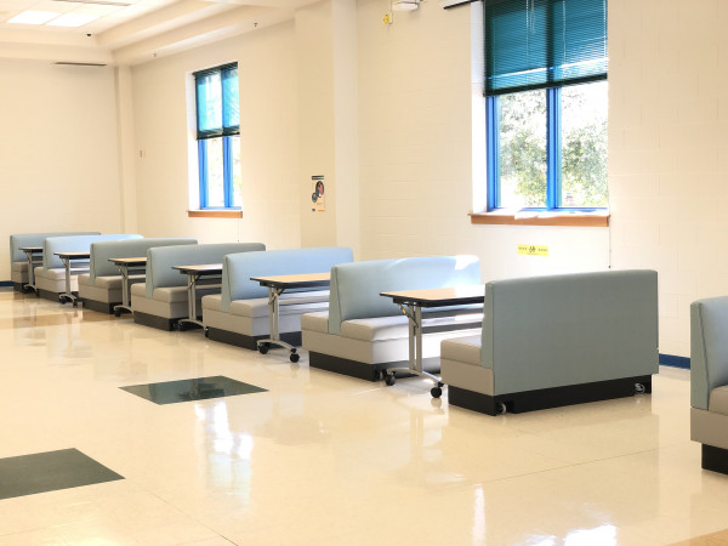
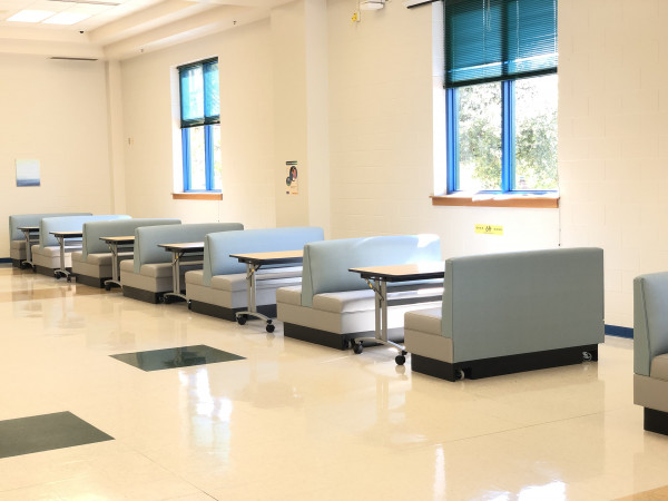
+ wall art (28, 173)
